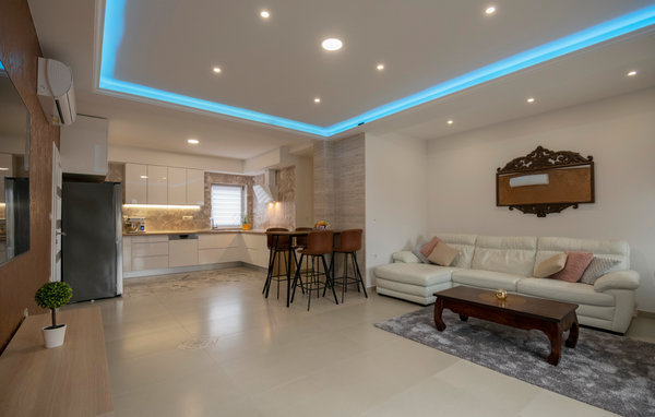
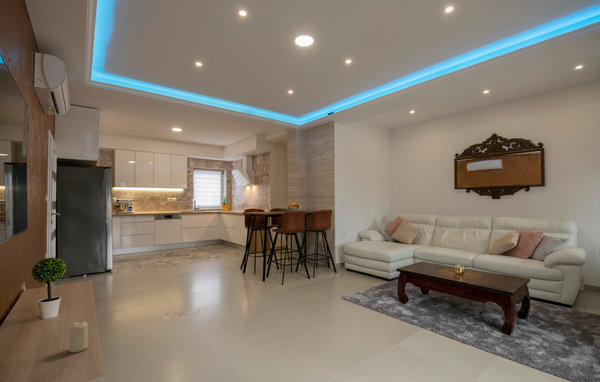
+ candle (78, 335)
